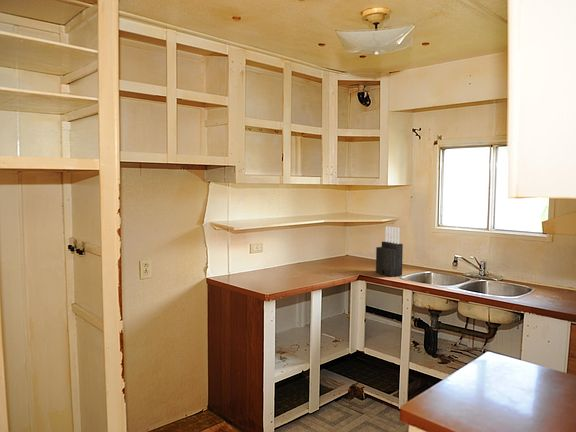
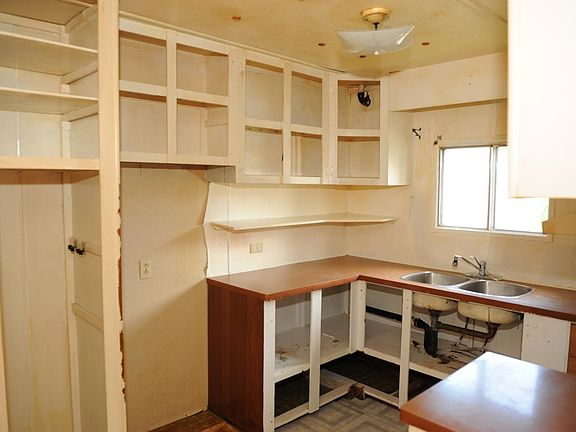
- knife block (387, 250)
